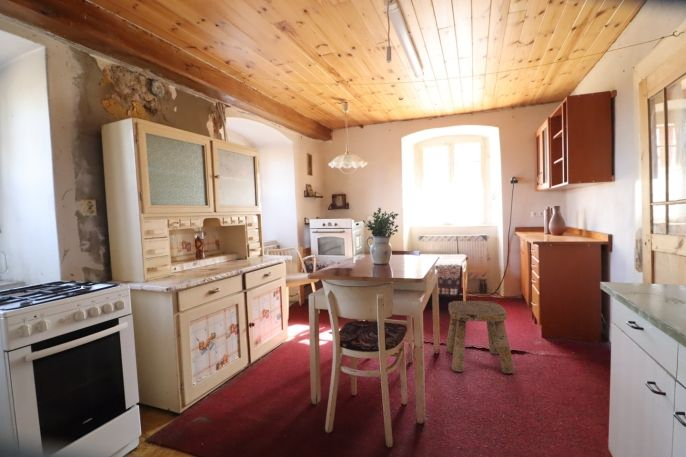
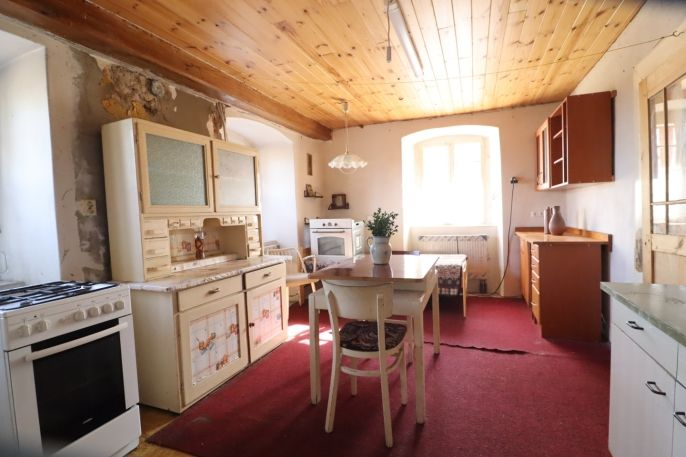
- stool (487, 329)
